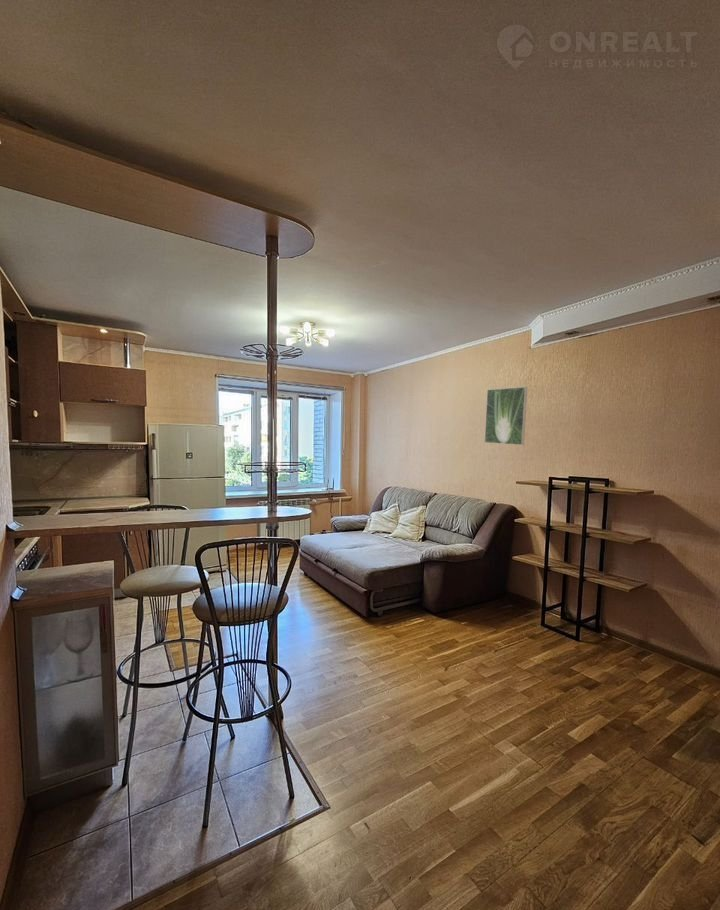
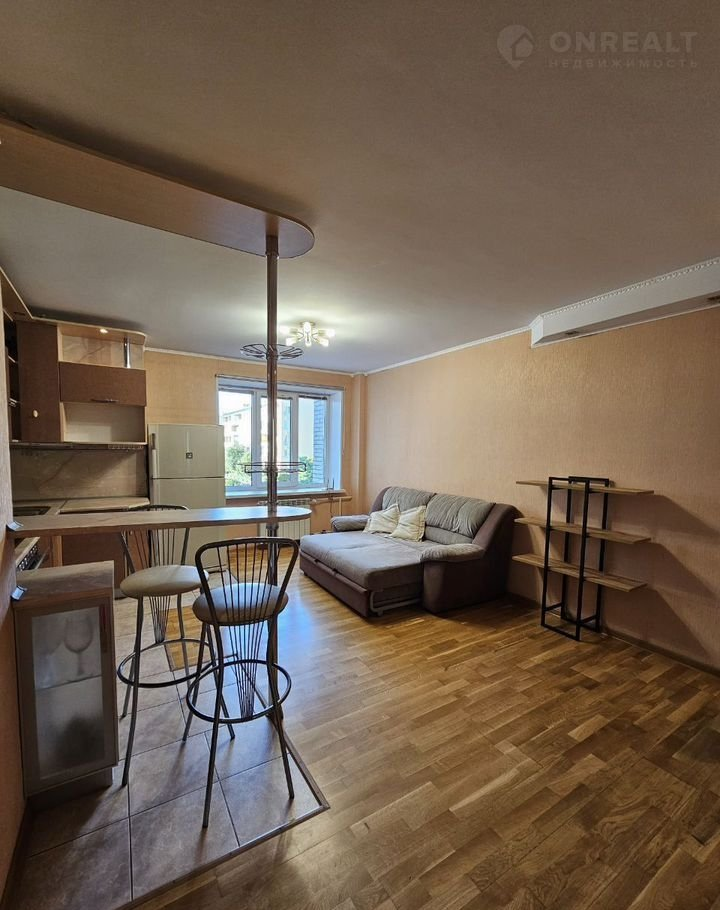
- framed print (504, 416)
